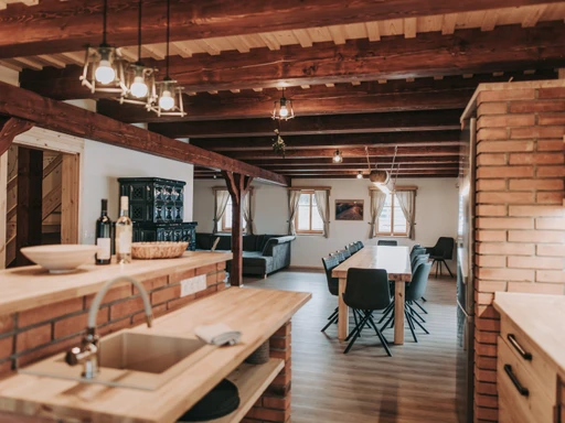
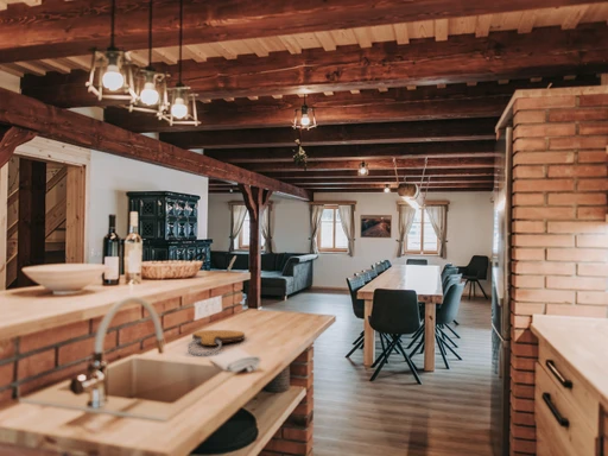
+ key chain (213, 338)
